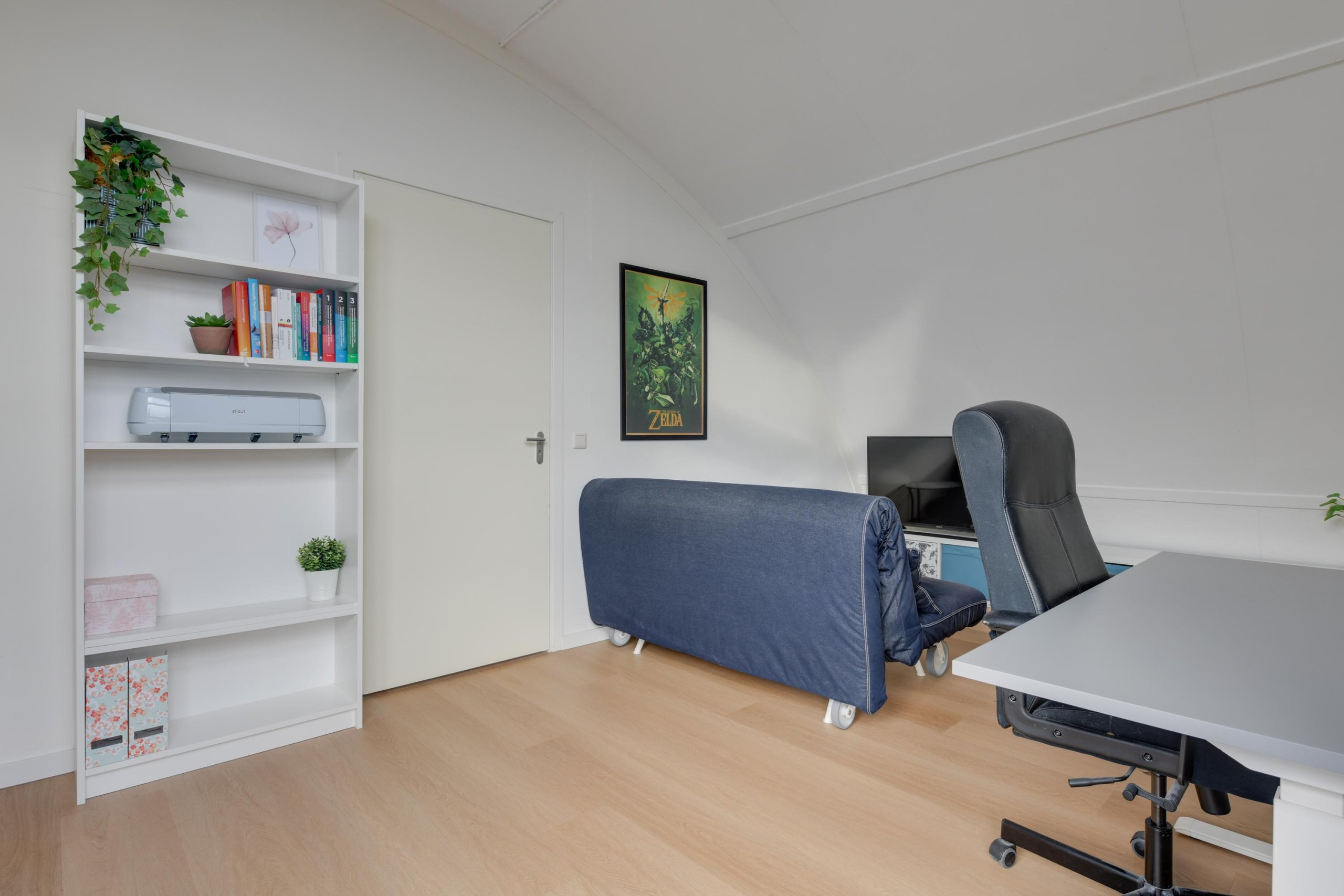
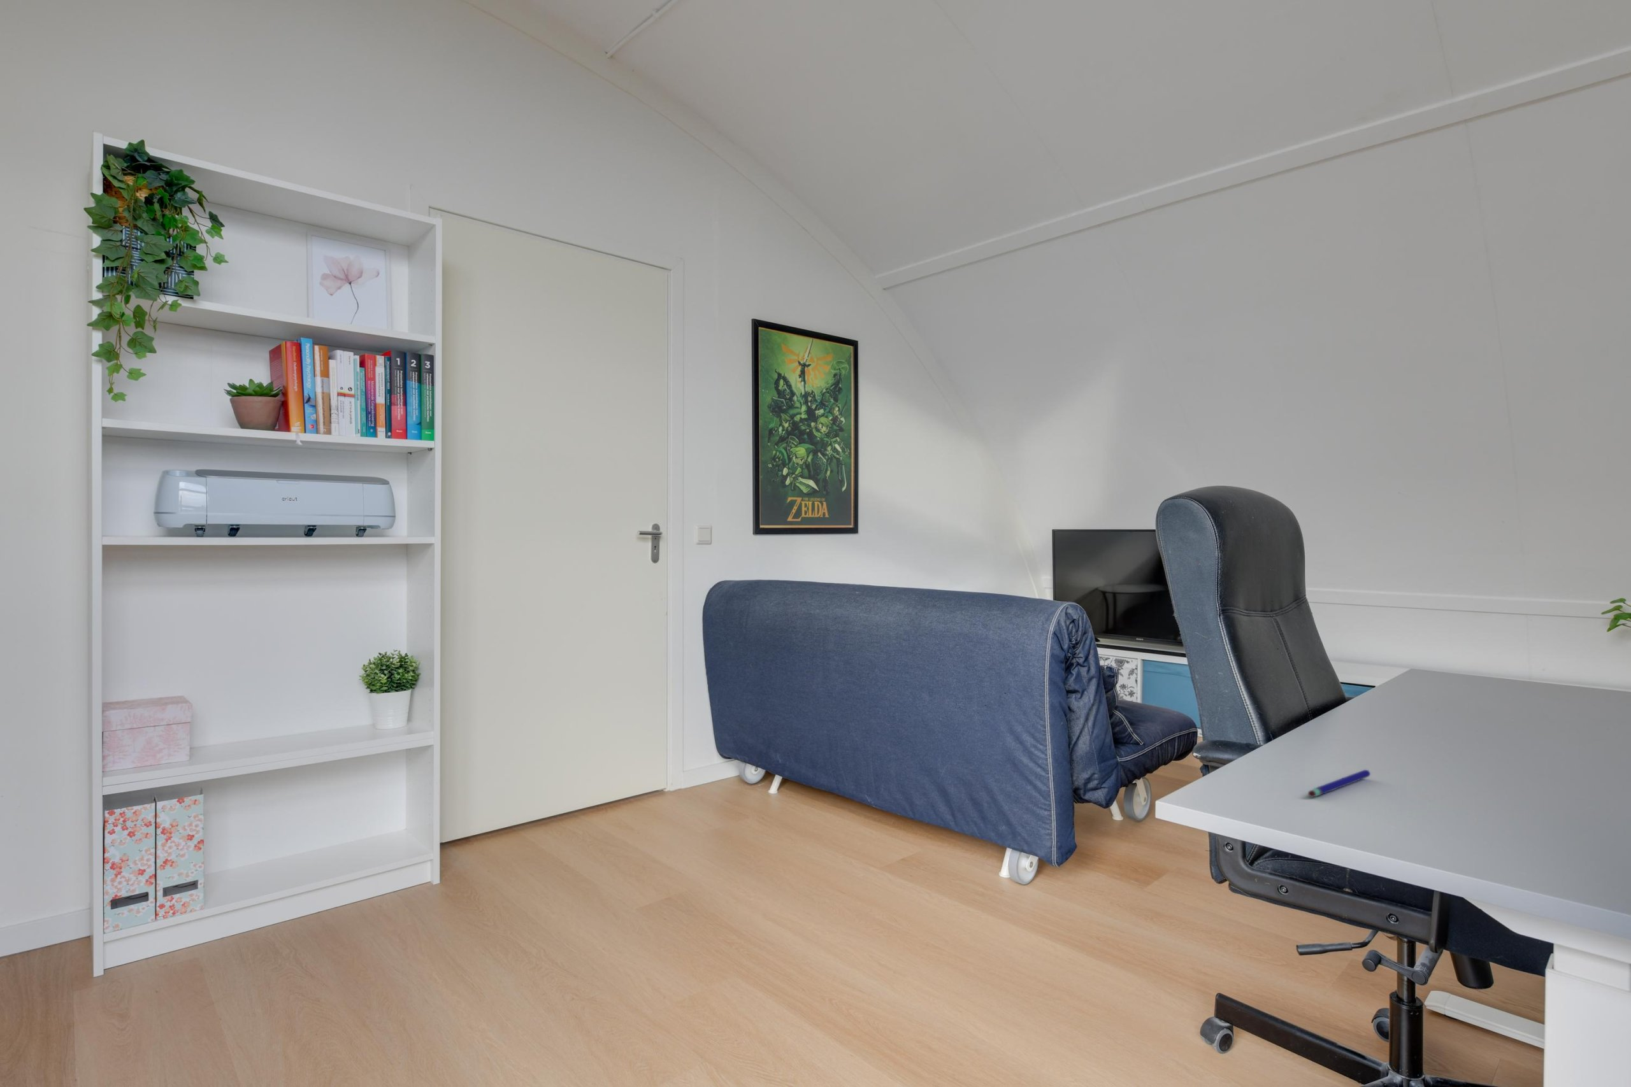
+ pen (1340, 782)
